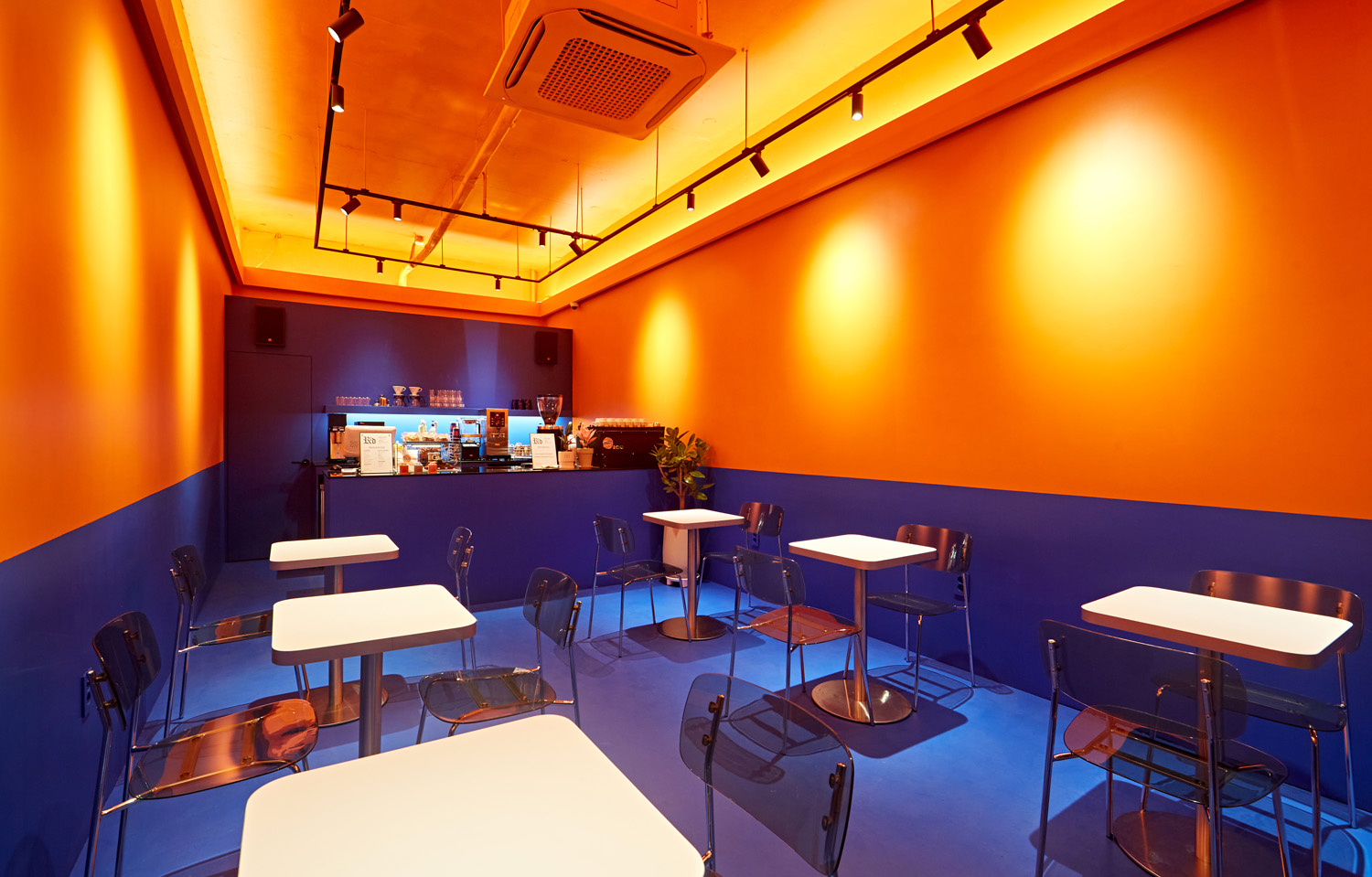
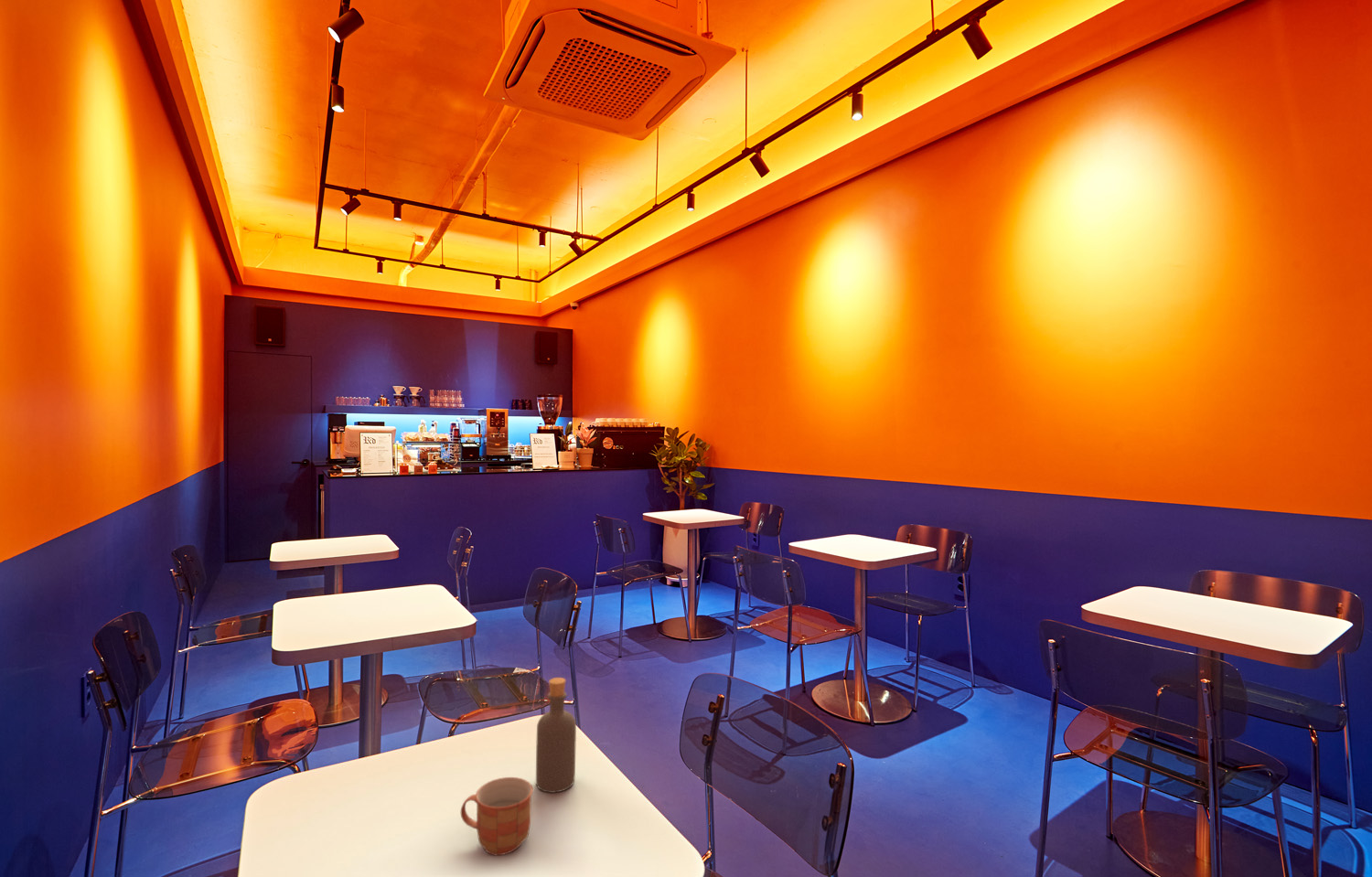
+ mug (496, 816)
+ bottle (556, 731)
